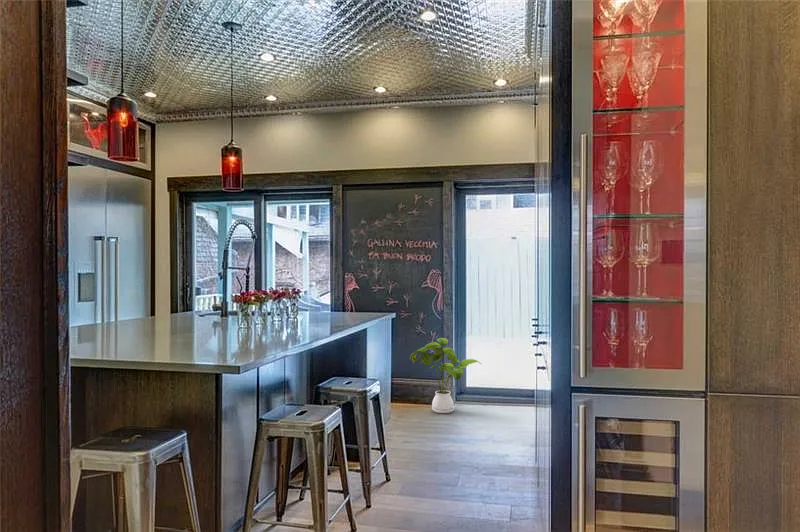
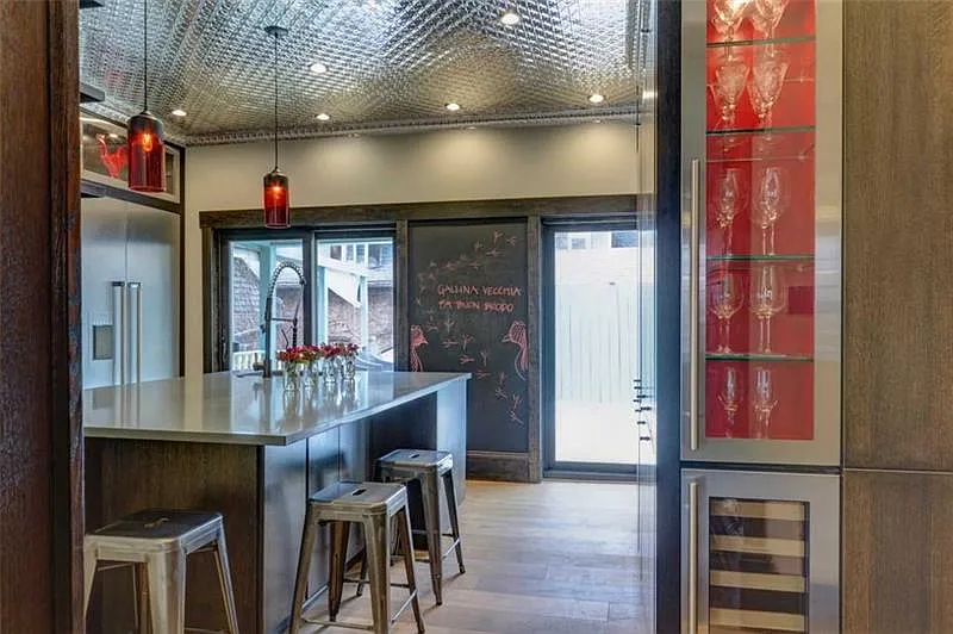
- house plant (443, 374)
